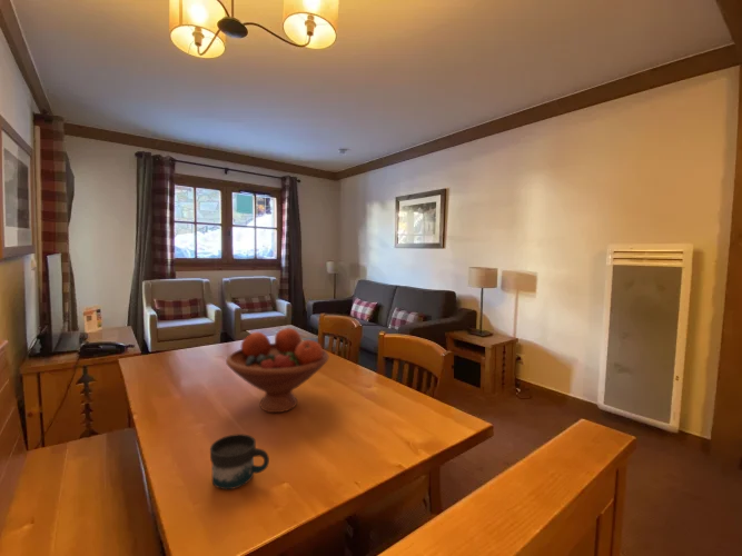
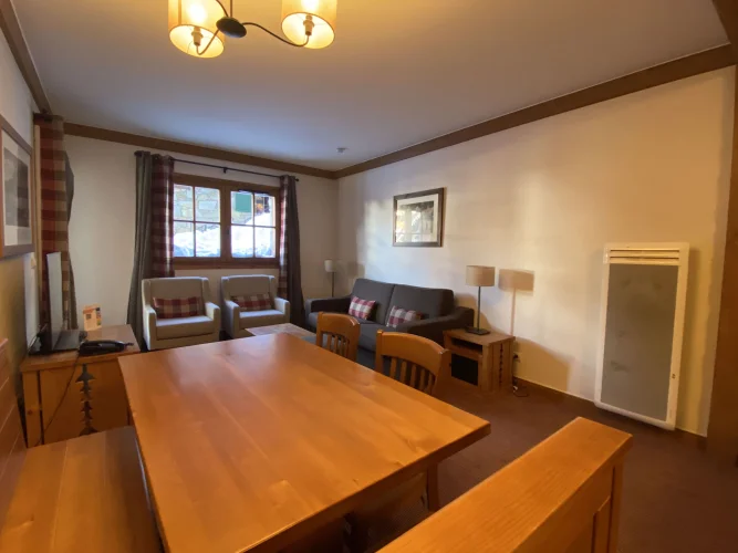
- fruit bowl (278, 370)
- mug (238, 460)
